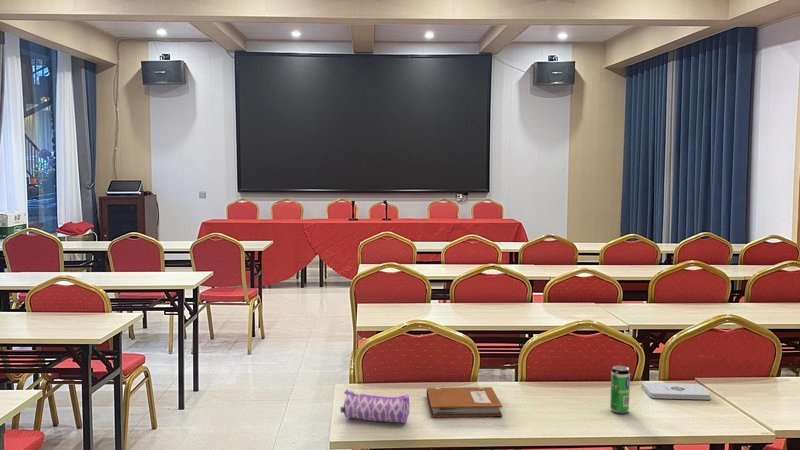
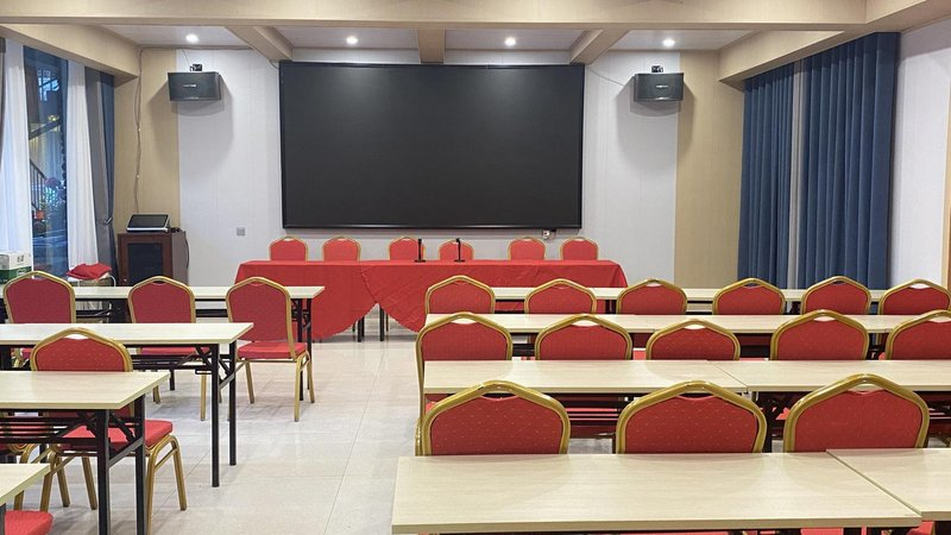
- beverage can (620, 389)
- notepad (675, 390)
- notebook (464, 400)
- pencil case (376, 405)
